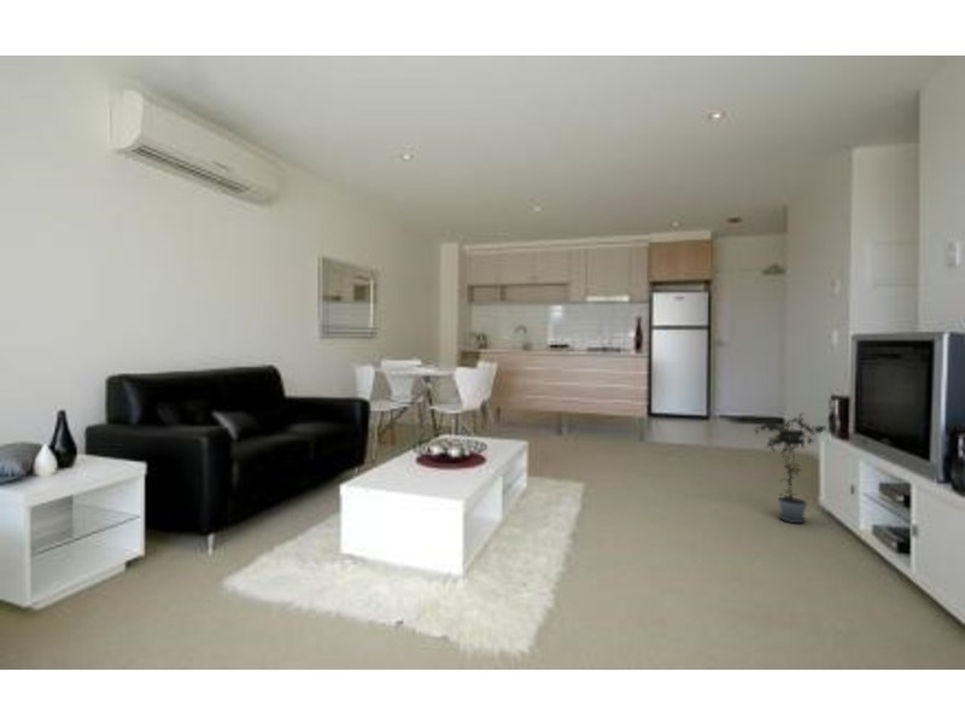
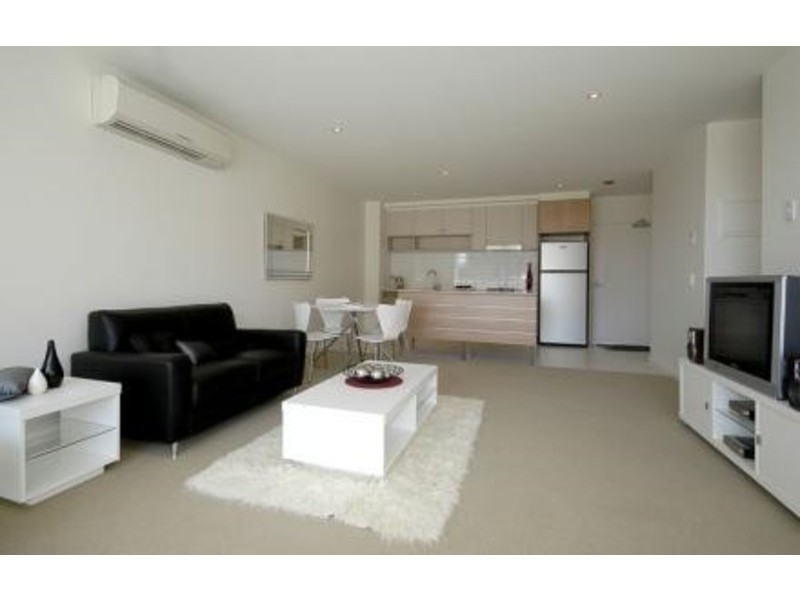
- potted plant (790, 466)
